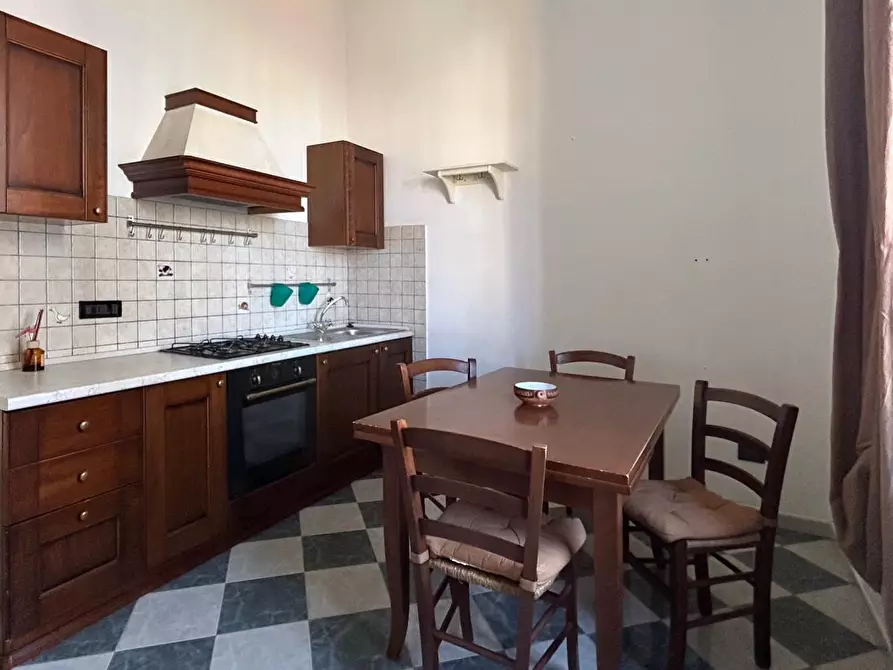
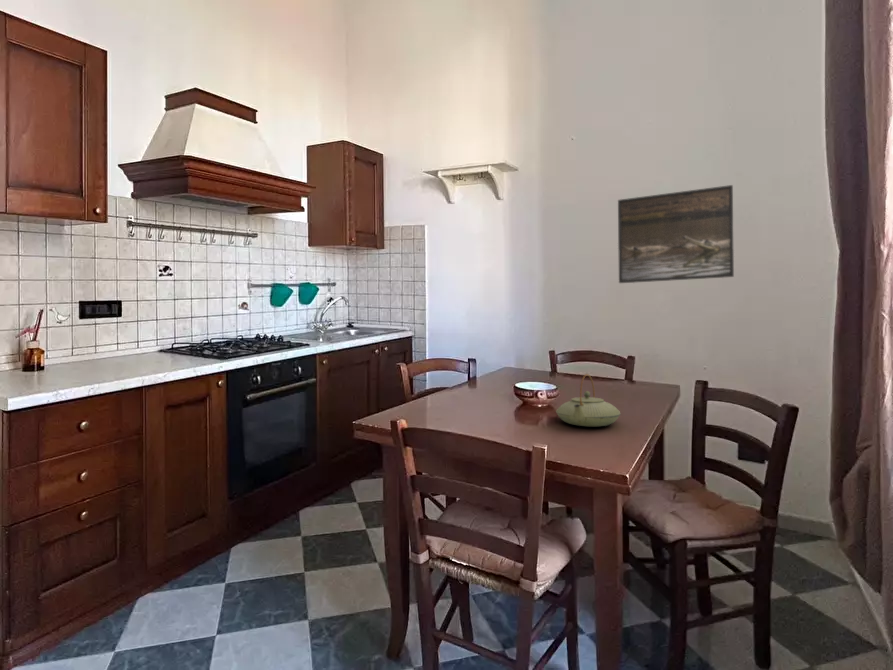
+ teapot (586, 399)
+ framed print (673, 236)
